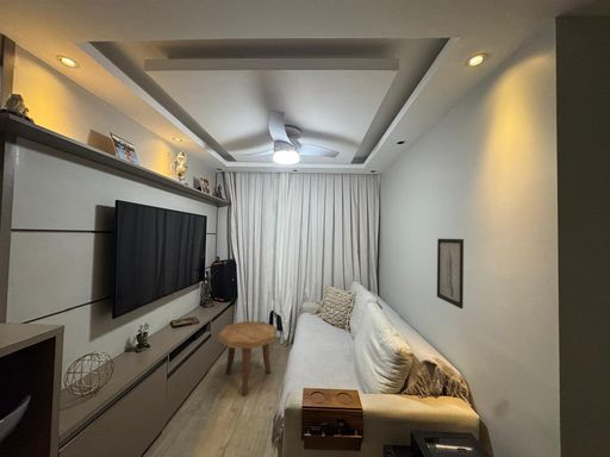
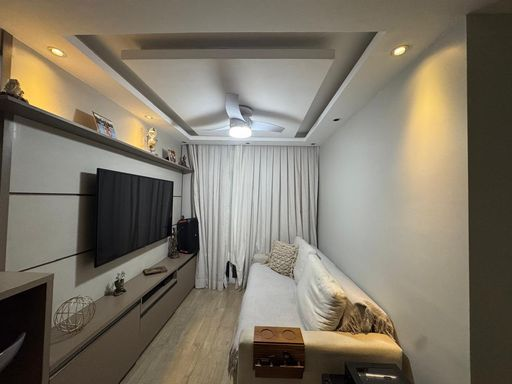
- side table (248, 353)
- wall art (448, 270)
